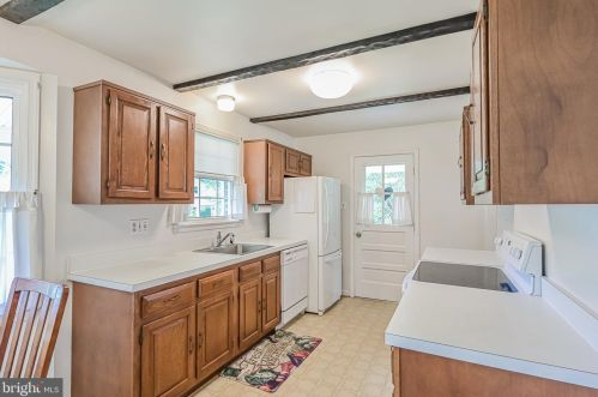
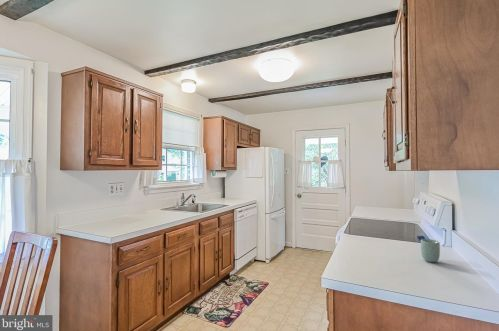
+ cup (430, 250)
